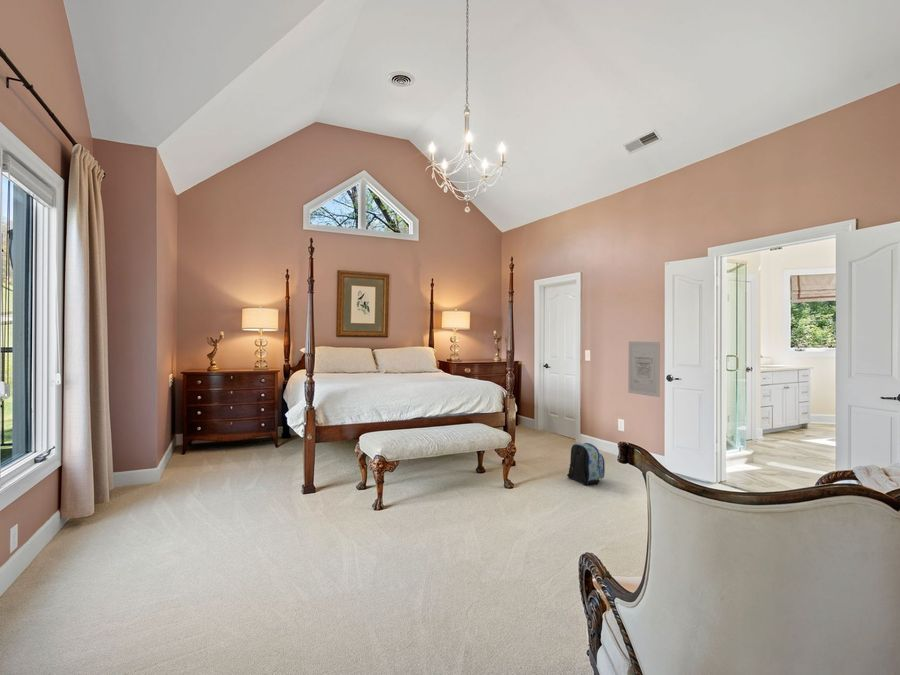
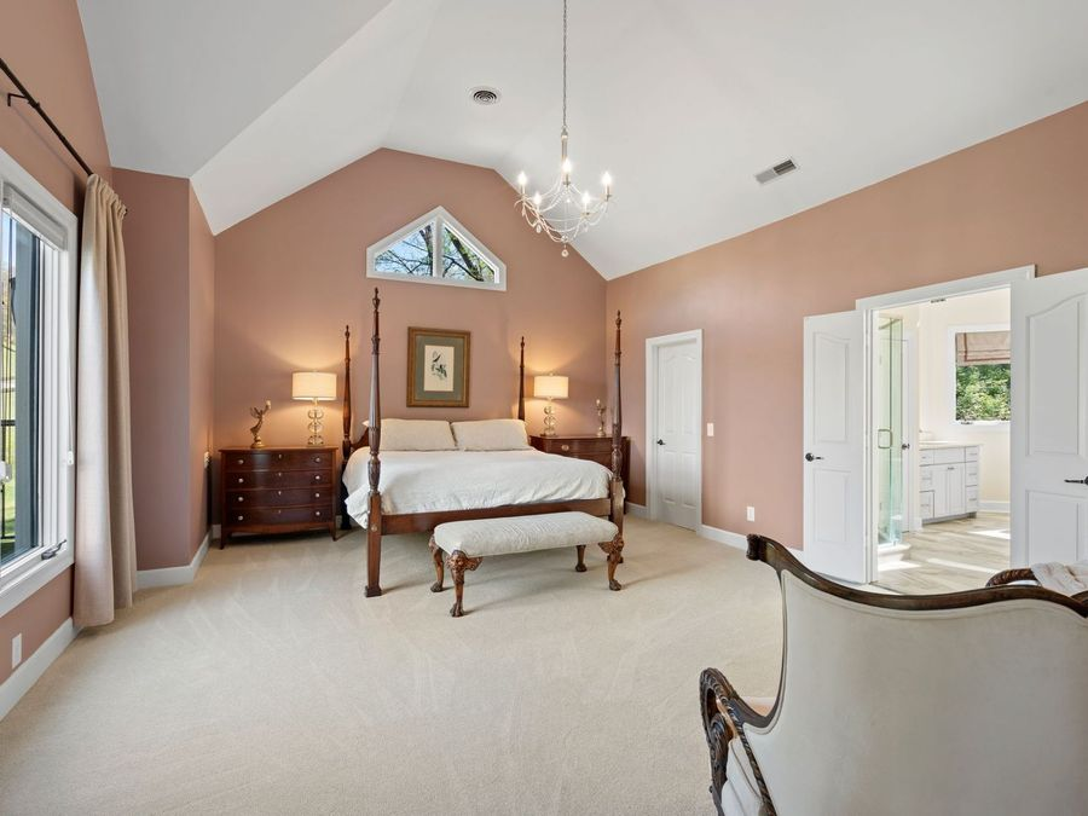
- backpack (586, 462)
- wall art (643, 368)
